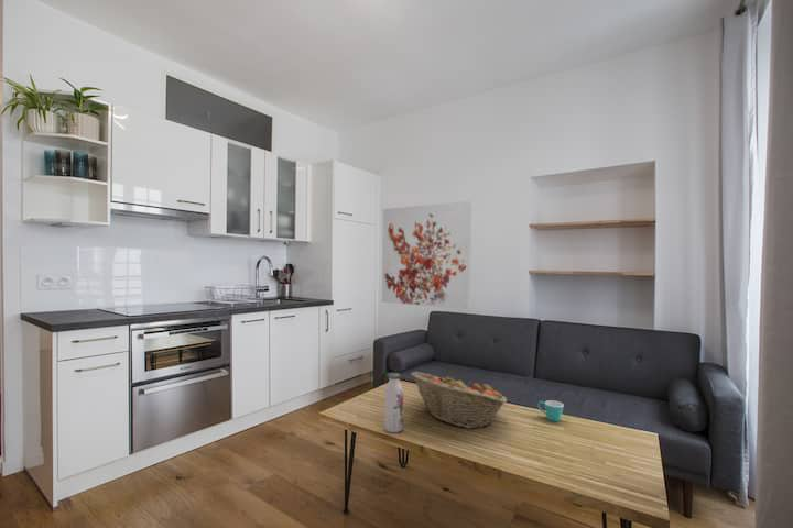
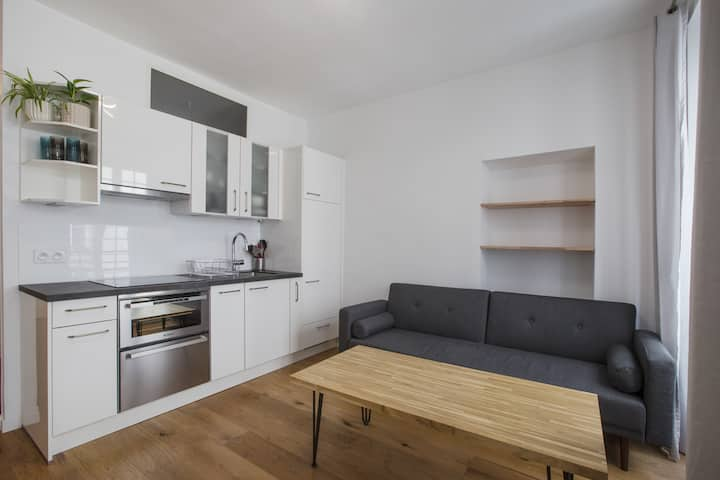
- fruit basket (456, 394)
- mug (550, 410)
- water bottle (393, 400)
- wall art (423, 255)
